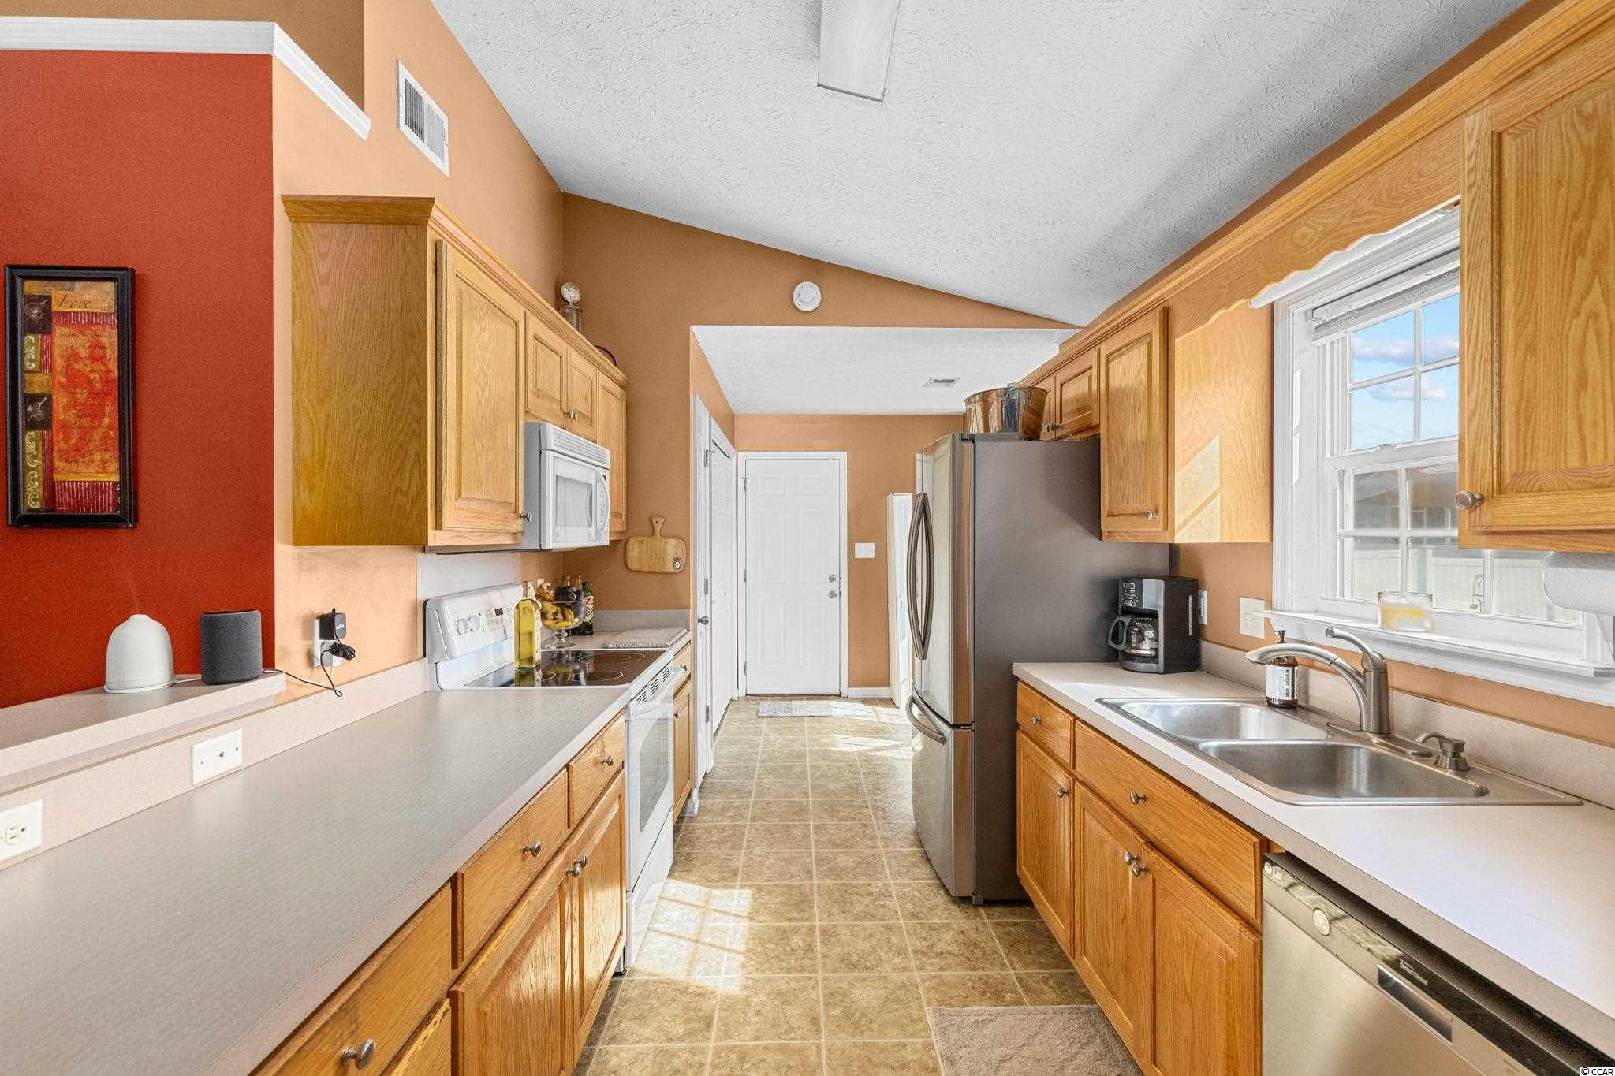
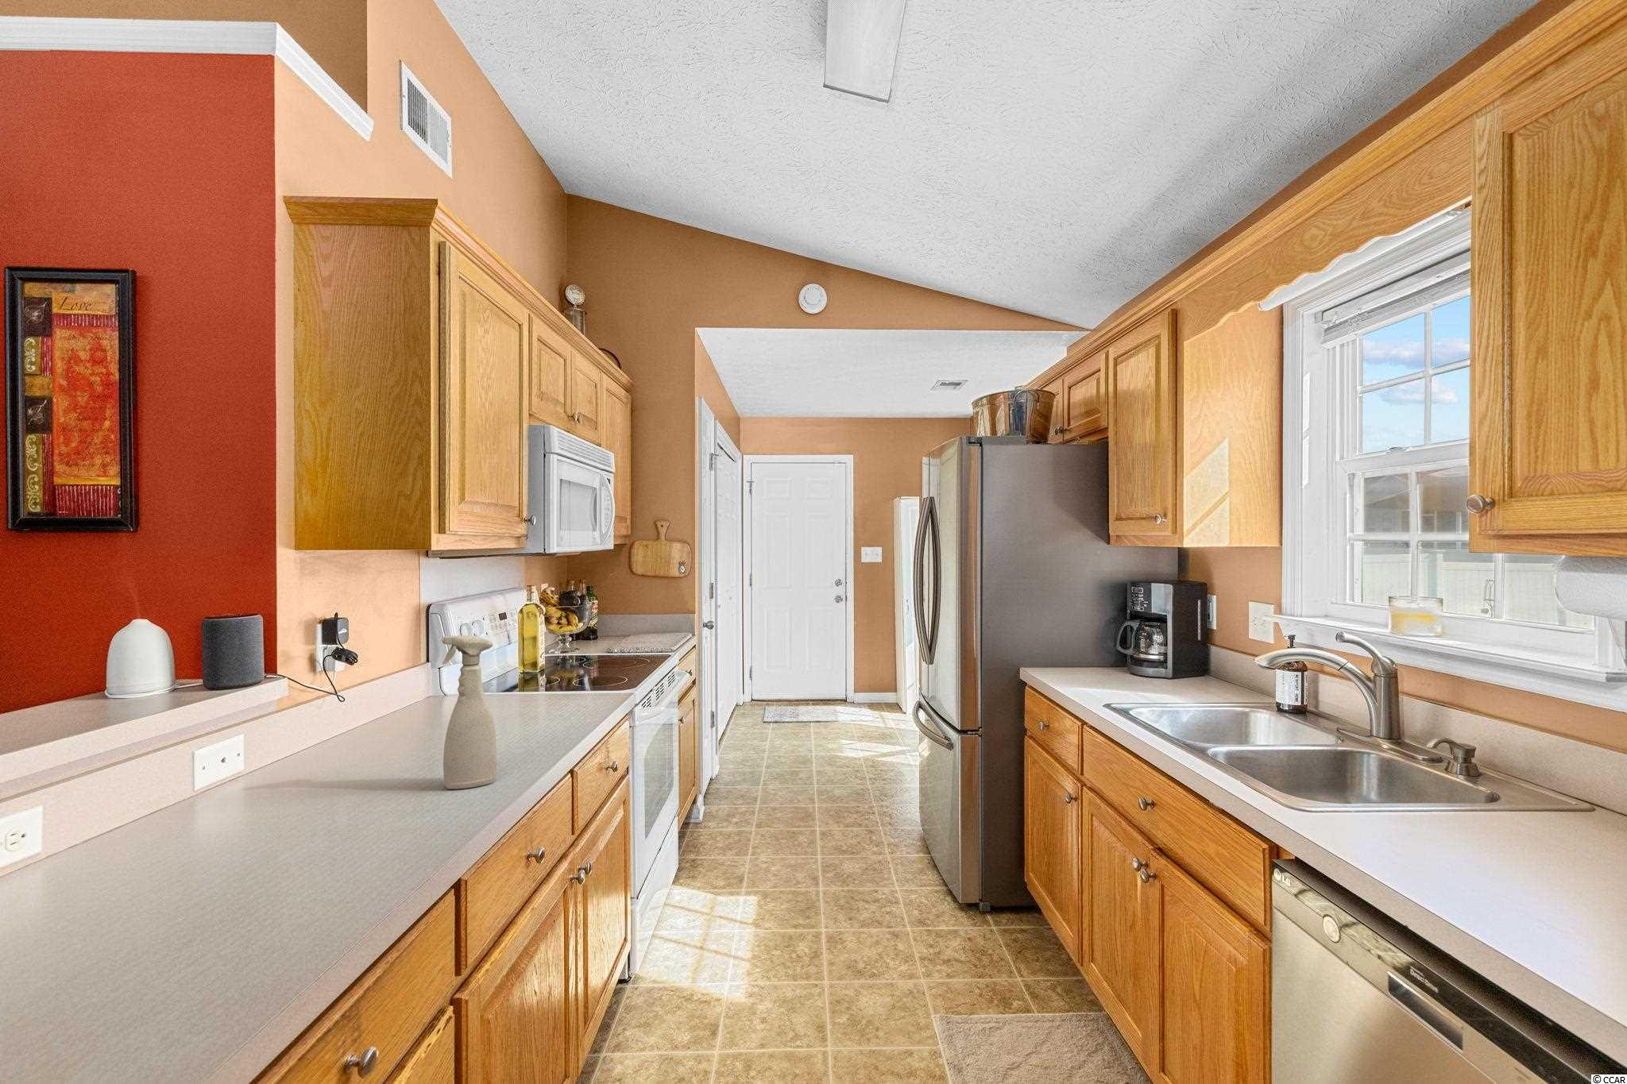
+ spray bottle (471, 709)
